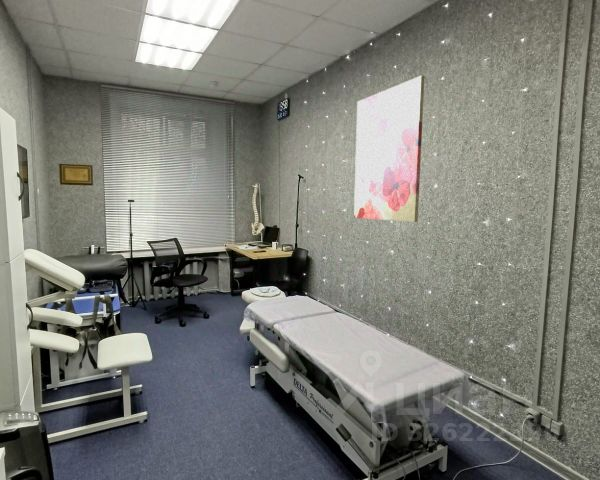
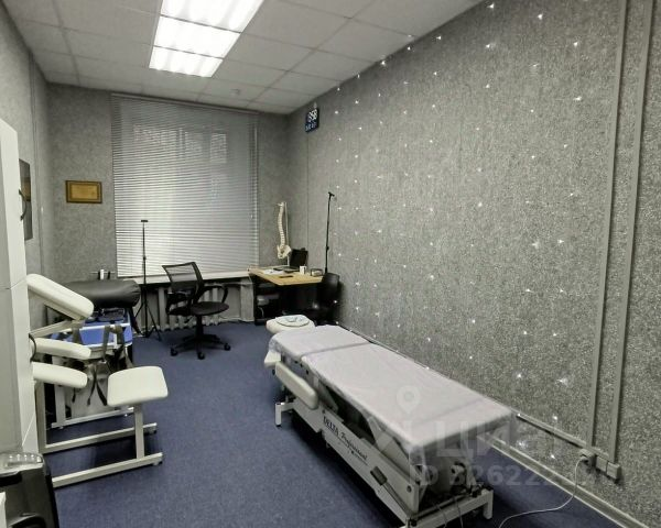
- wall art (384, 155)
